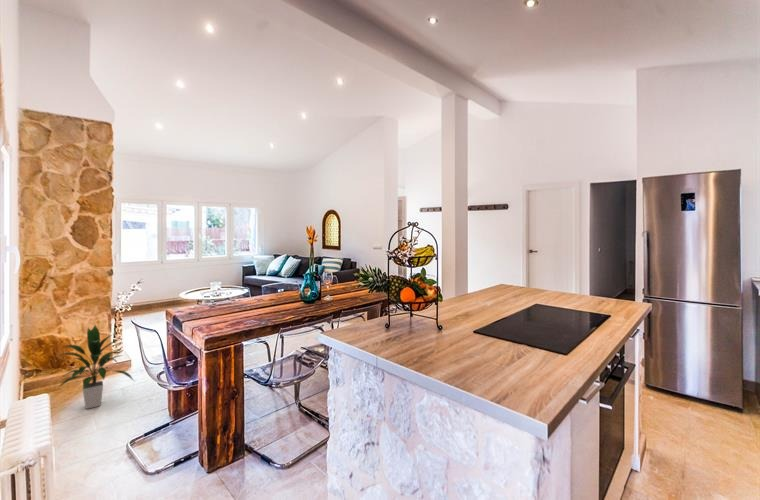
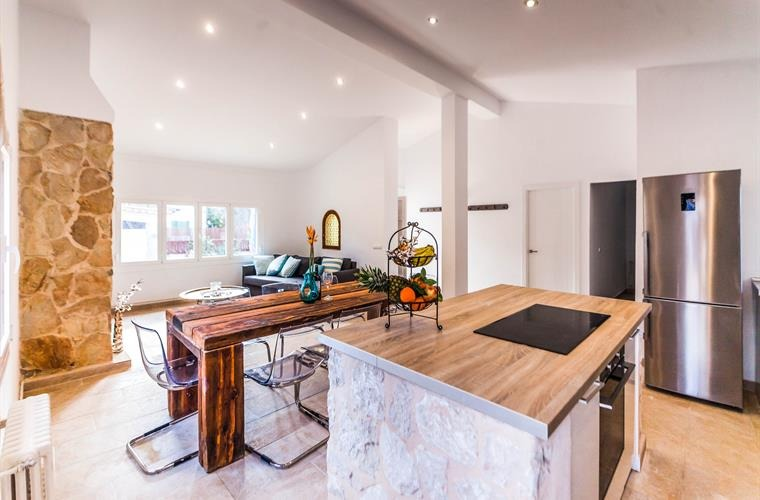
- indoor plant (95, 366)
